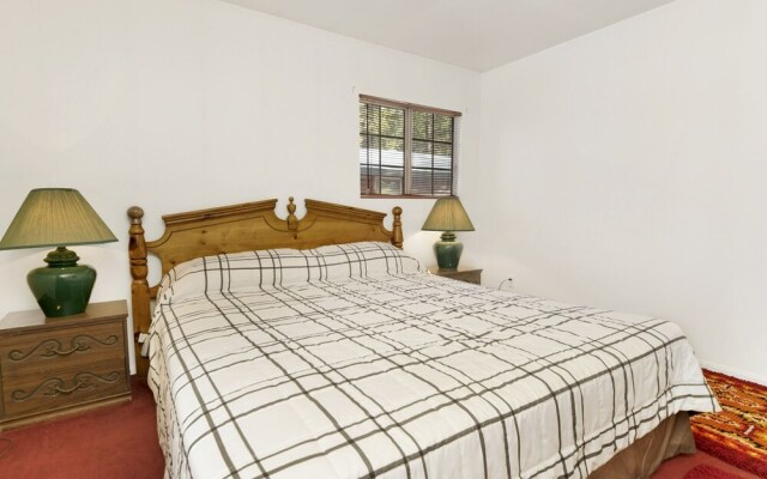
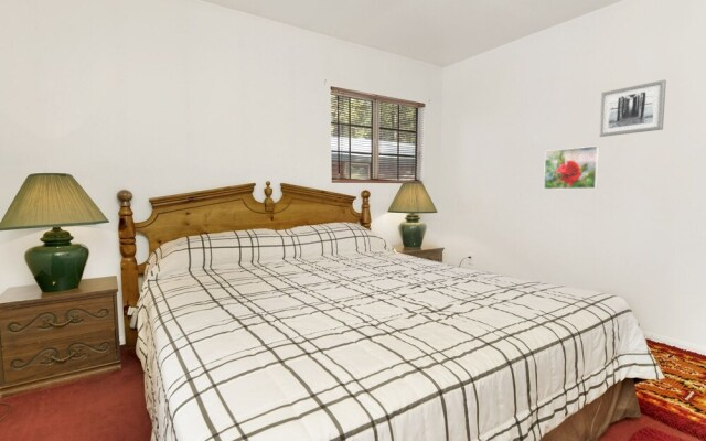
+ wall art (630, 109)
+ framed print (569, 169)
